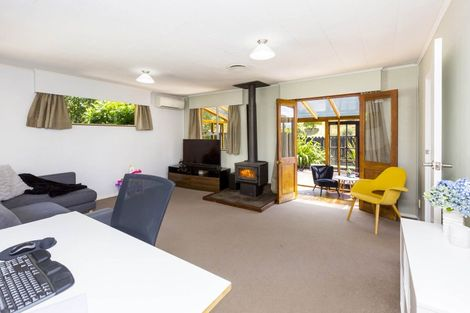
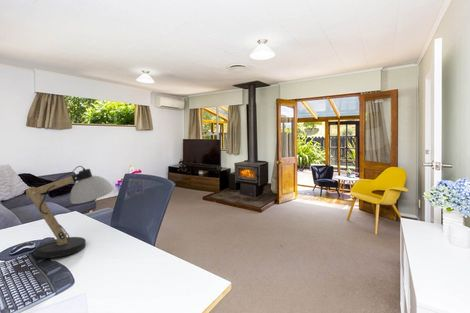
+ desk lamp (72, 203)
